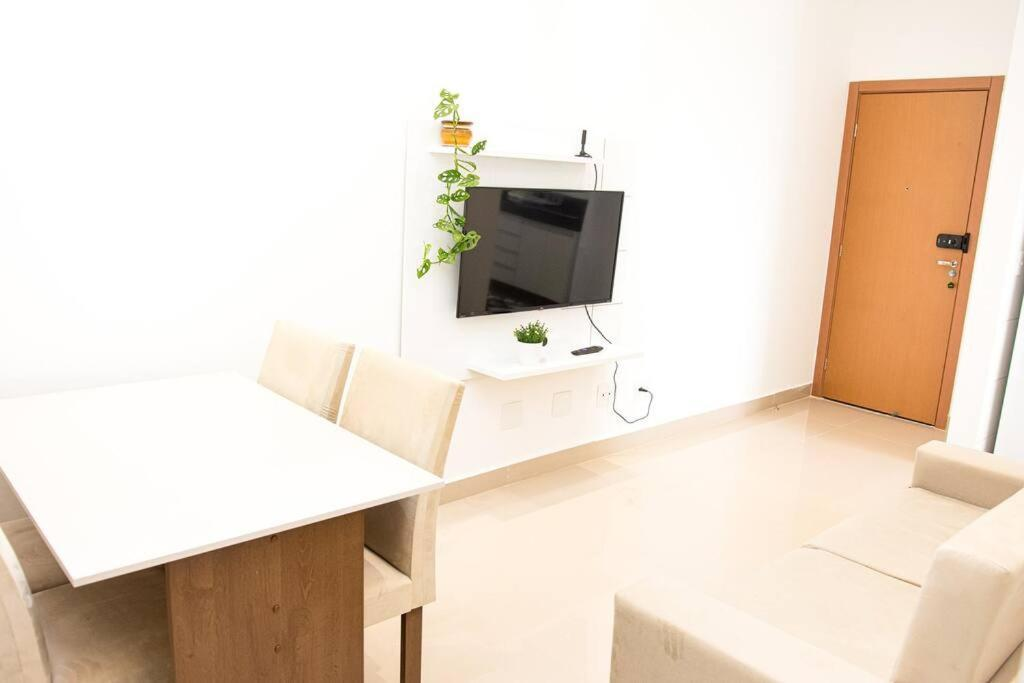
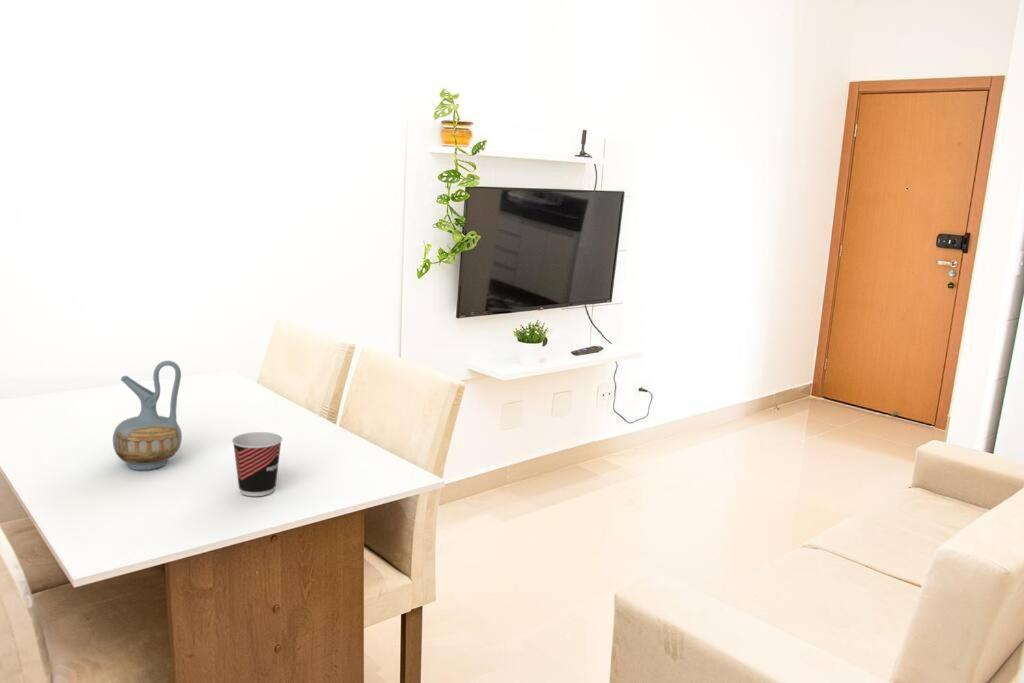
+ cup (257, 464)
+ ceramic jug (147, 413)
